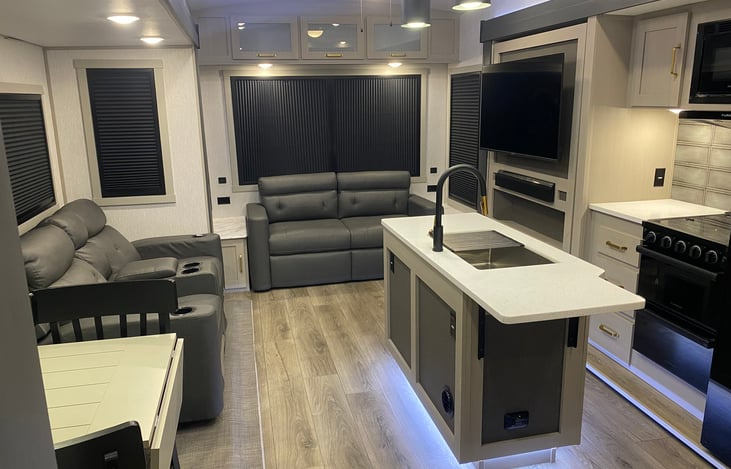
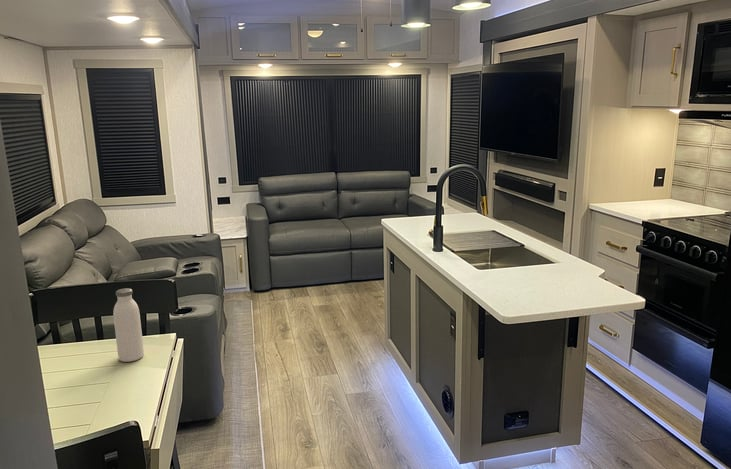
+ water bottle (127, 323)
